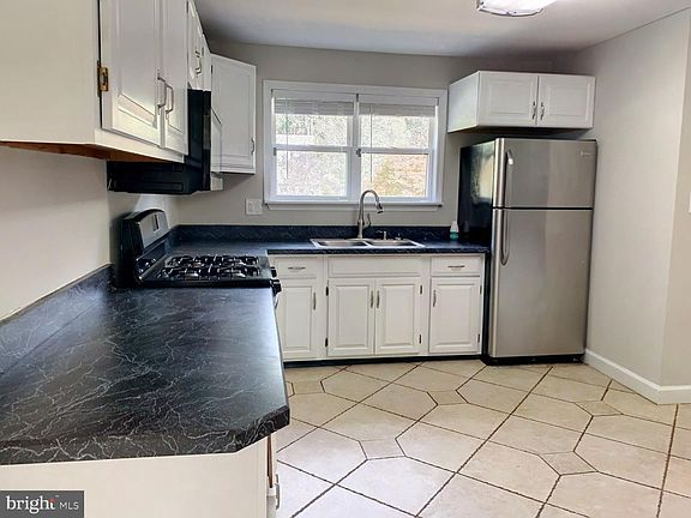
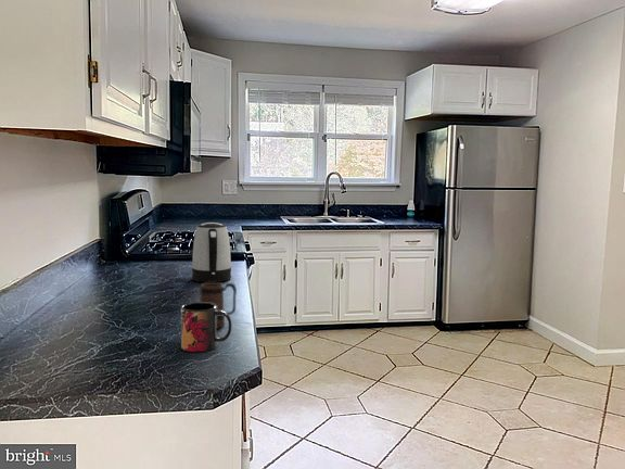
+ mug (206, 326)
+ mug (217, 304)
+ kettle (212, 251)
